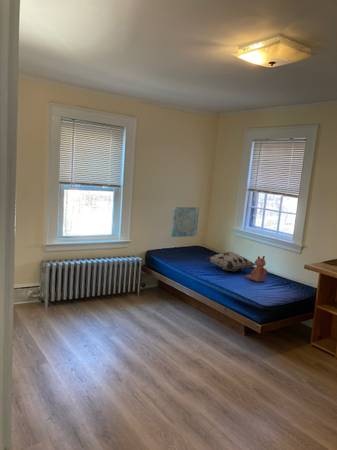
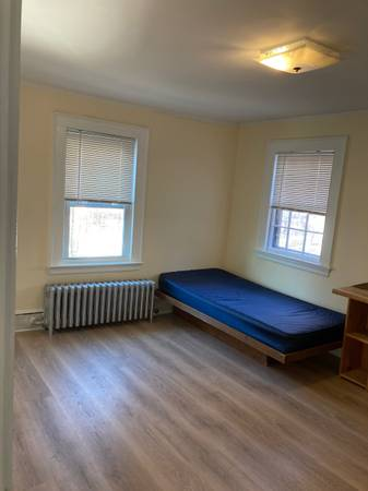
- teddy bear (256, 267)
- wall art (185, 221)
- decorative pillow (230, 261)
